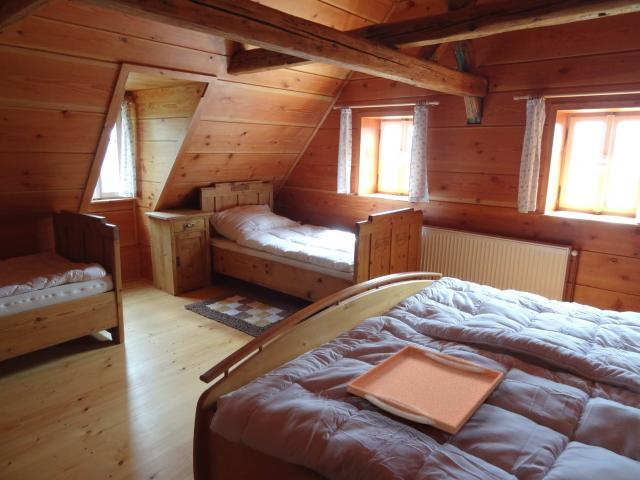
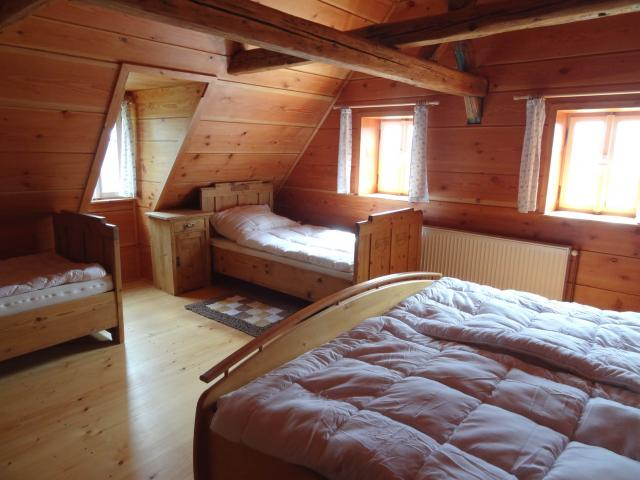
- serving tray (427, 381)
